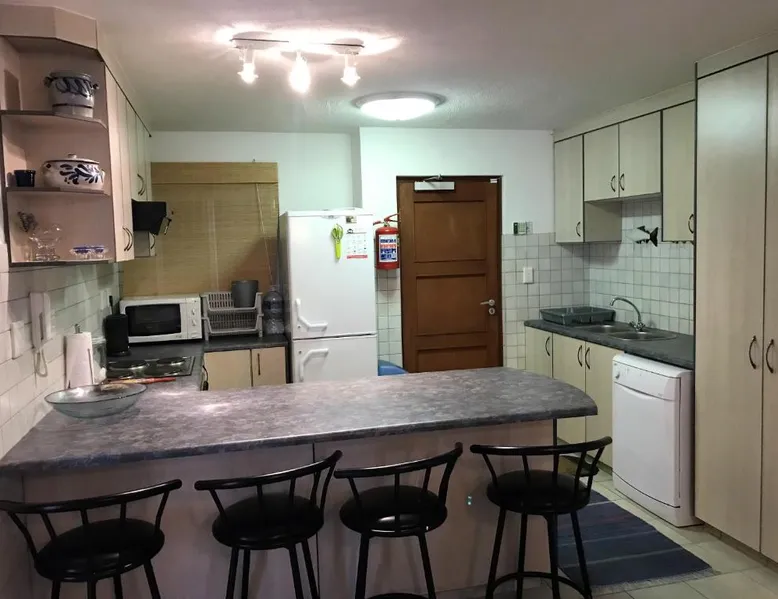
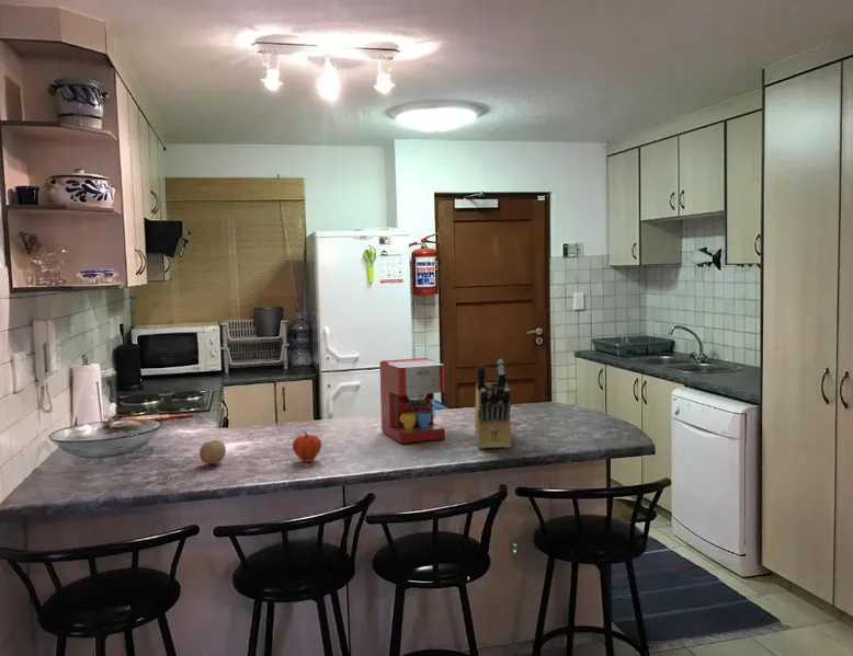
+ fruit (213, 452)
+ knife block (491, 400)
+ fruit (307, 446)
+ coffee maker (411, 398)
